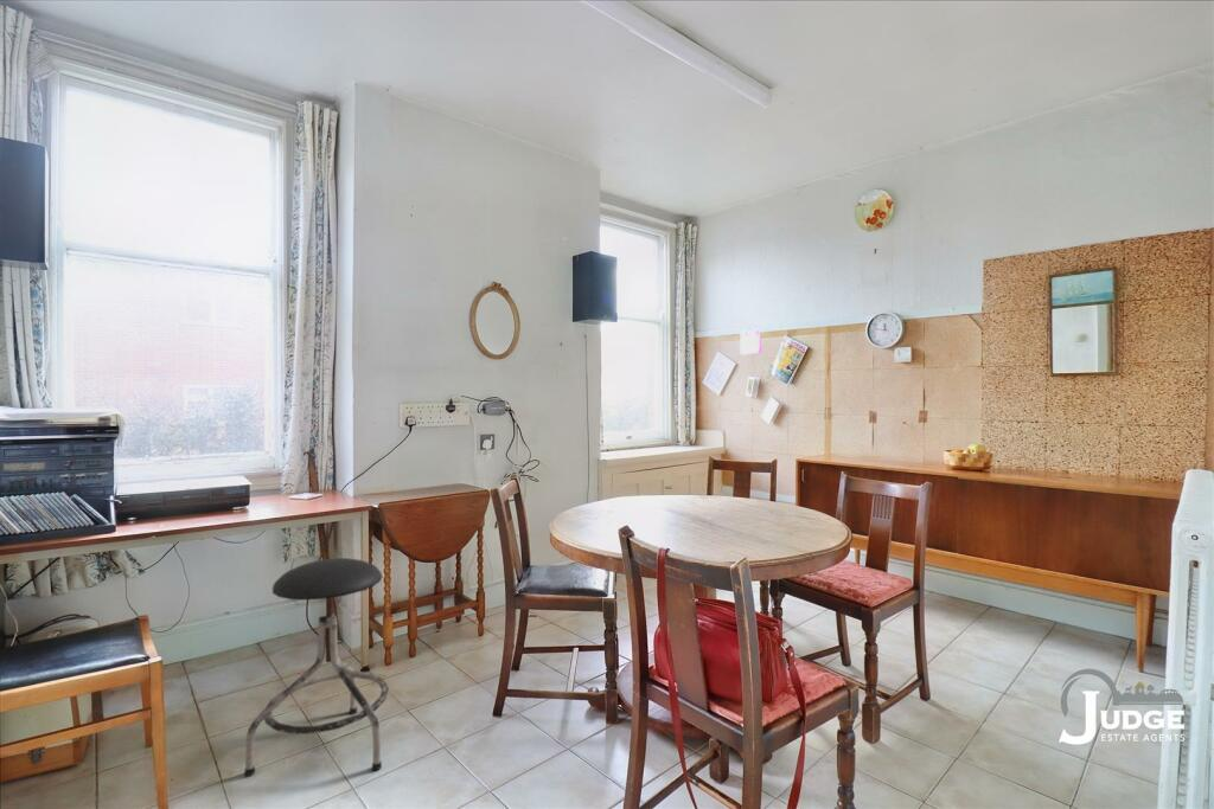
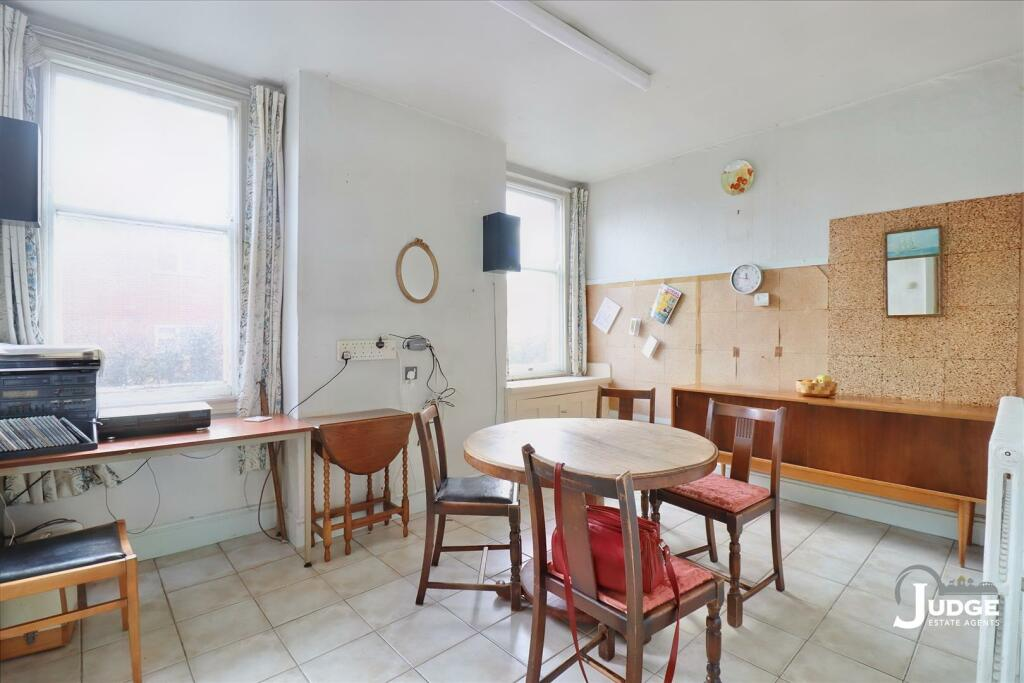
- calendar (749, 341)
- stool (331, 651)
